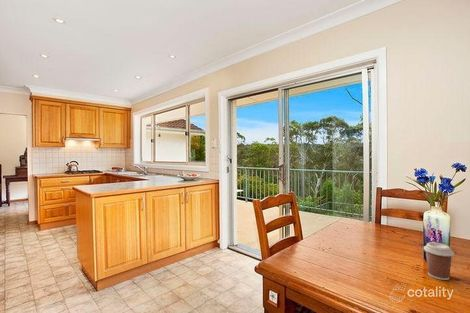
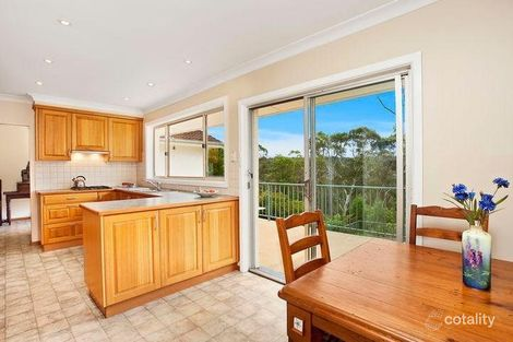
- coffee cup (438, 260)
